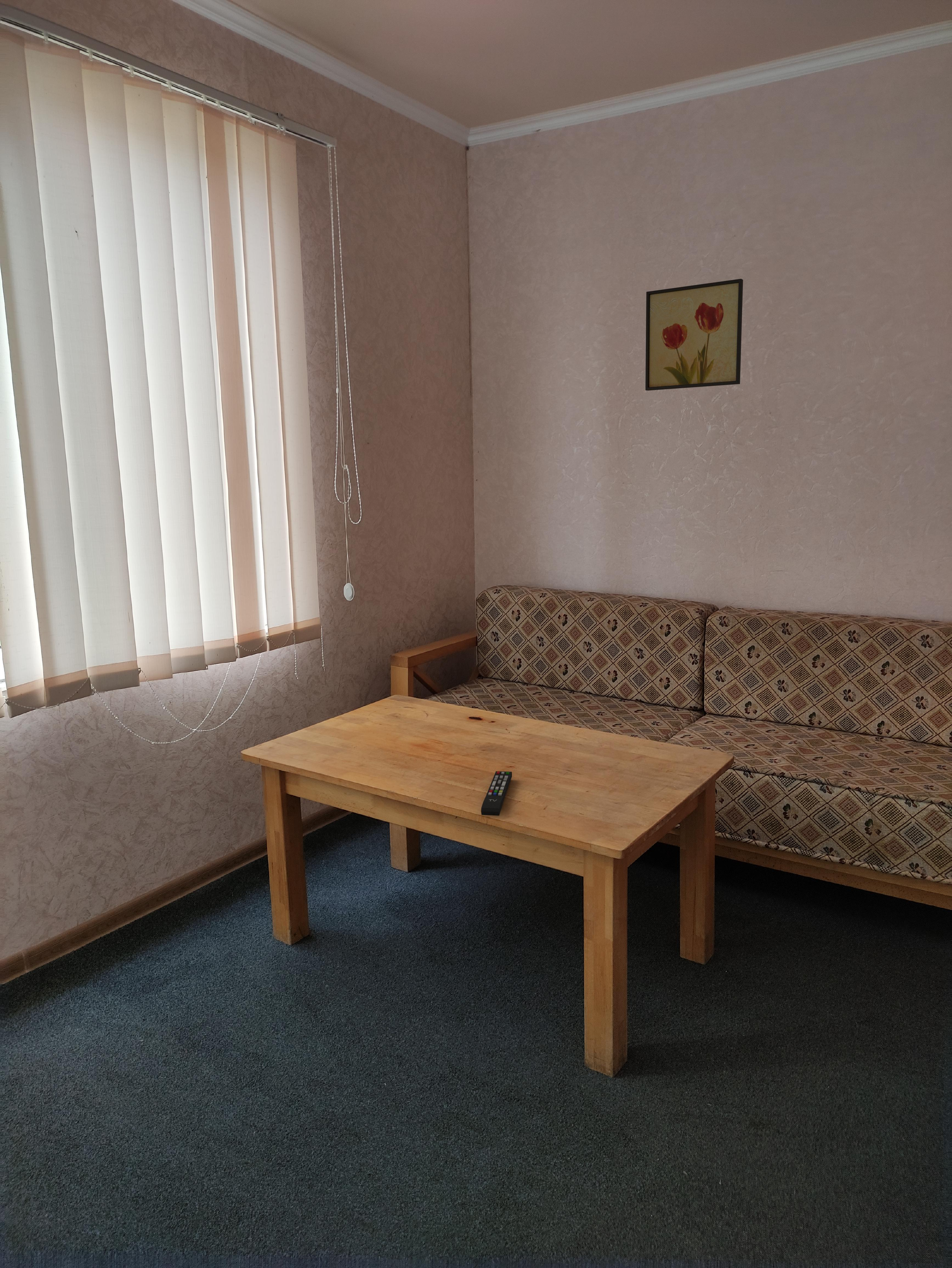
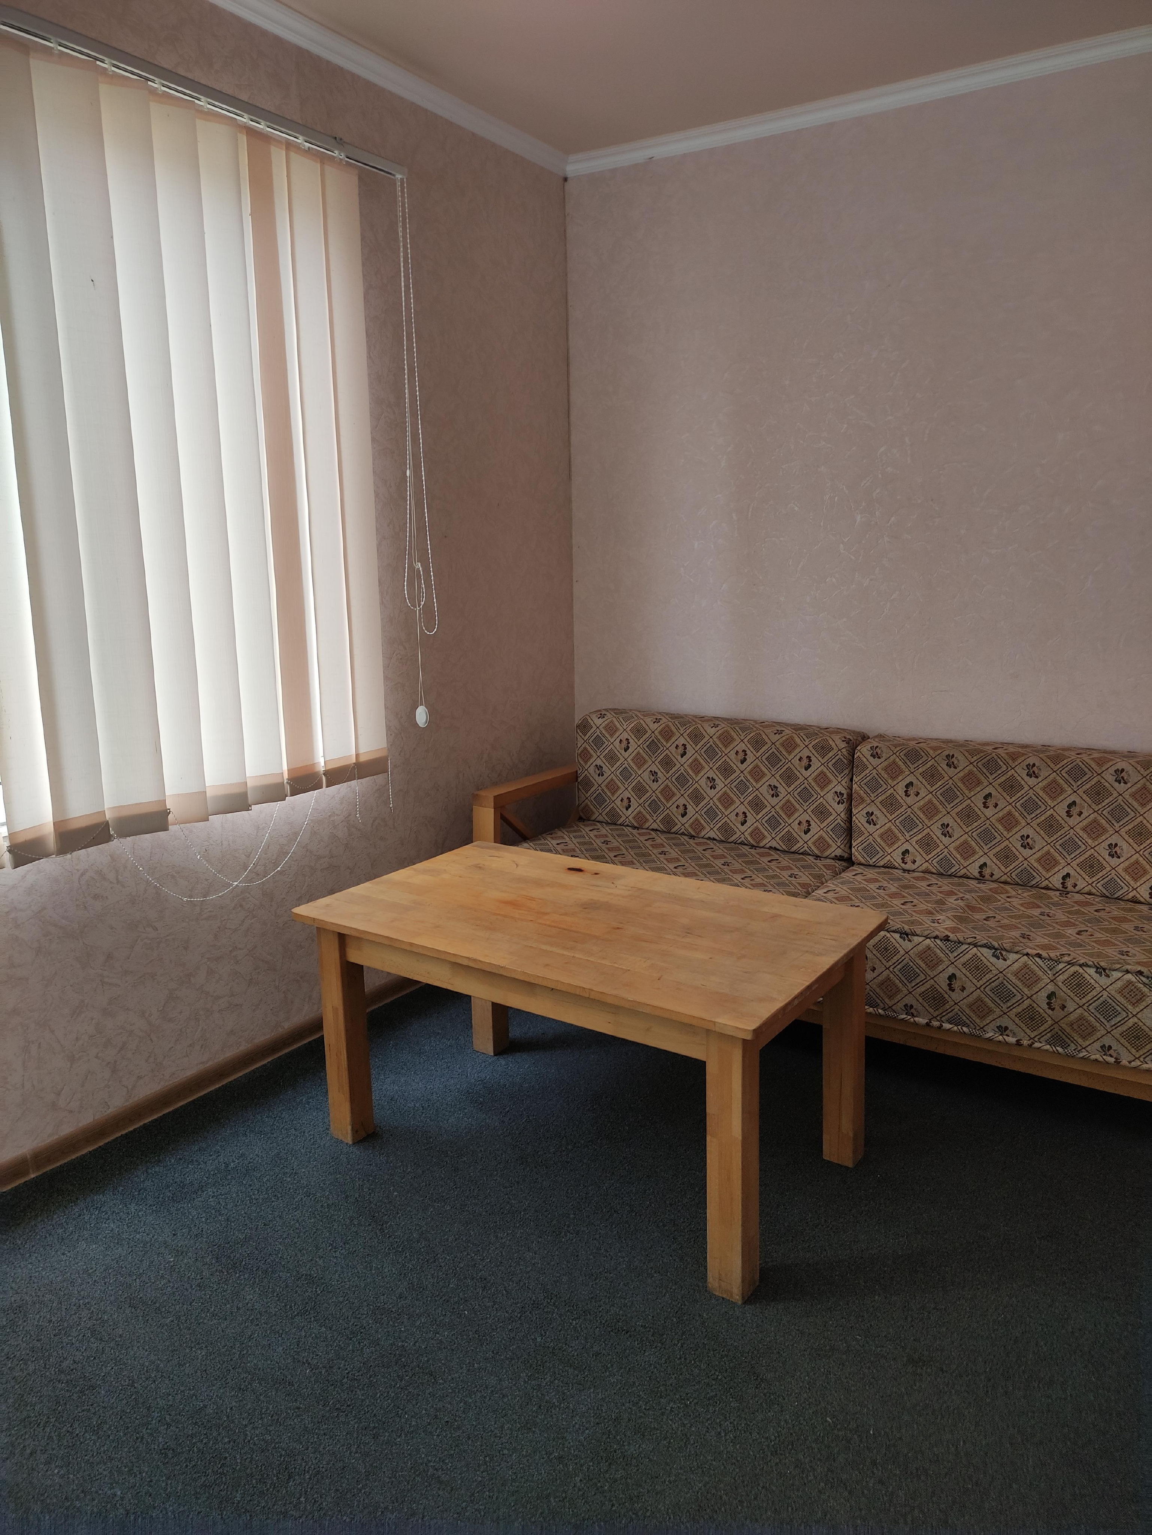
- wall art (693, 337)
- remote control (497, 792)
